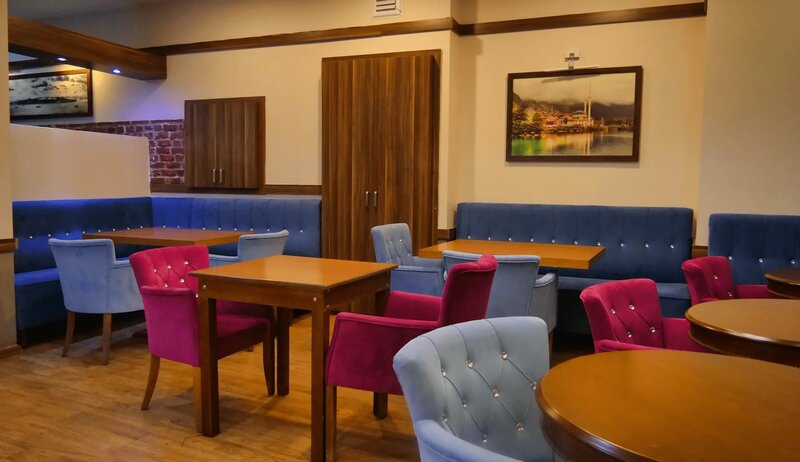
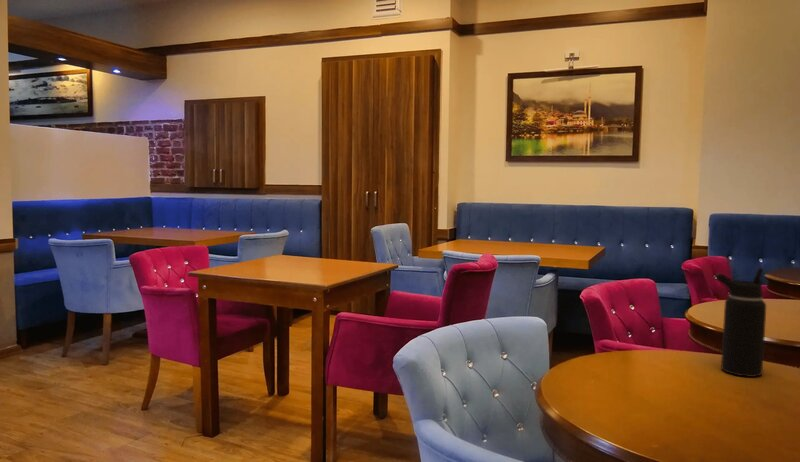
+ water bottle (738, 319)
